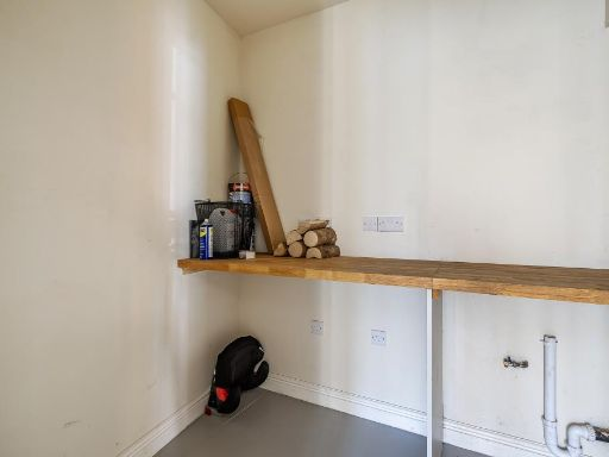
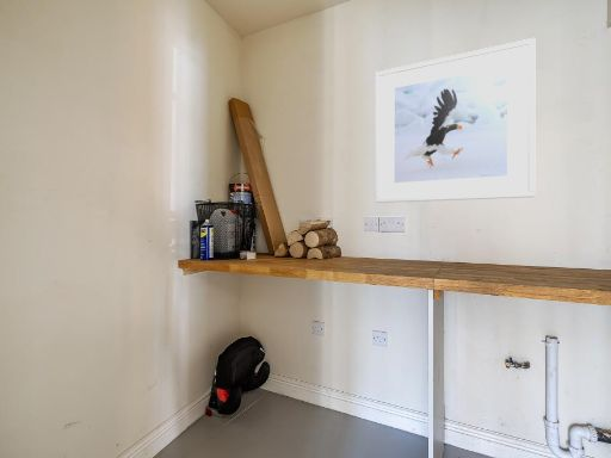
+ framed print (446, 129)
